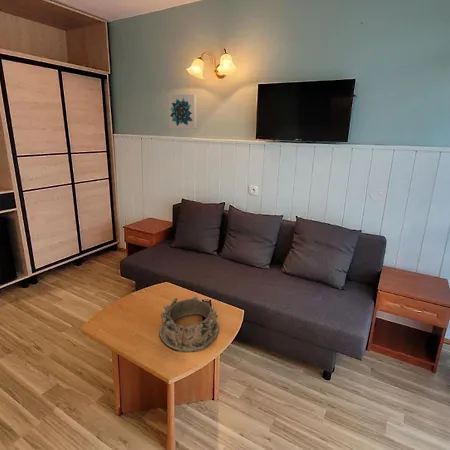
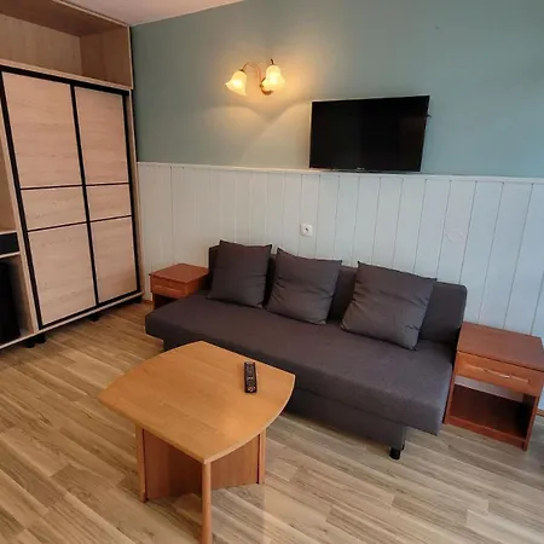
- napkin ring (189, 314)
- wall art (182, 112)
